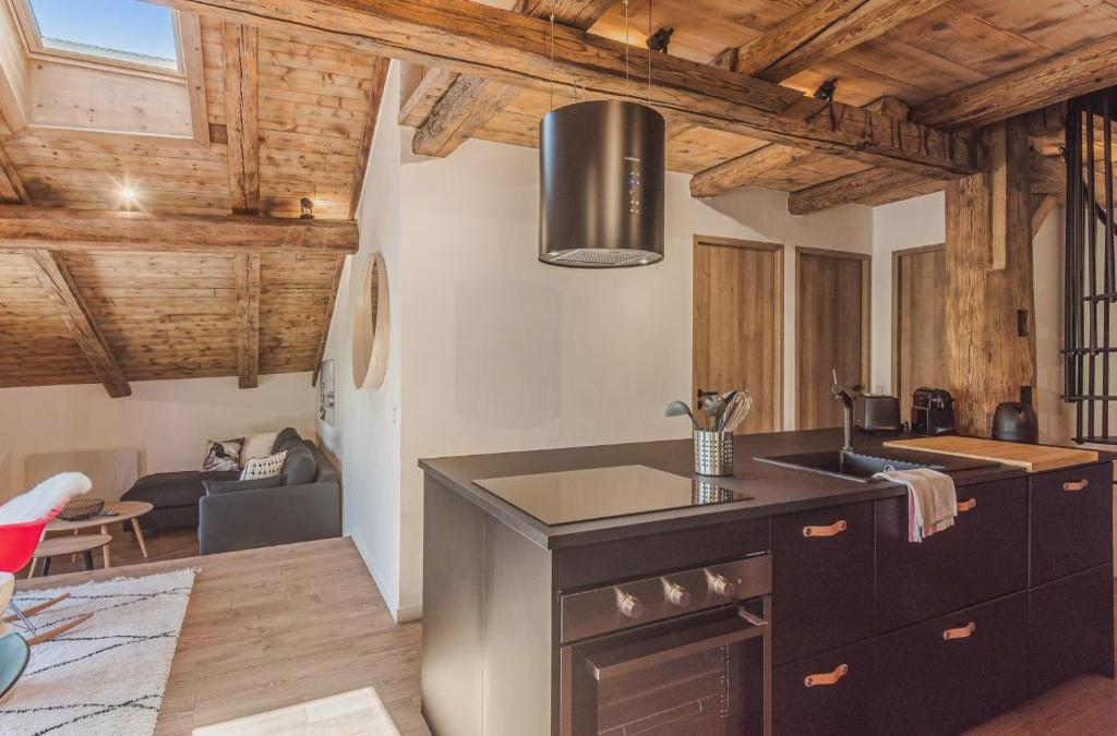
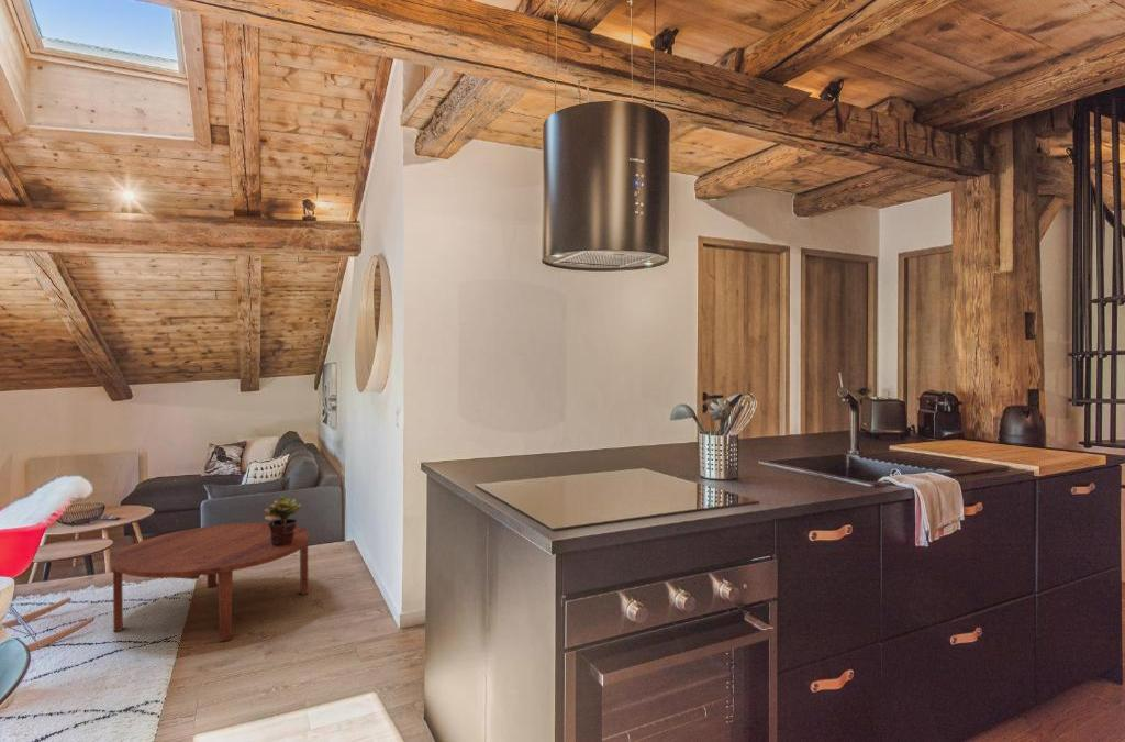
+ potted plant (282, 518)
+ coffee table (218, 576)
